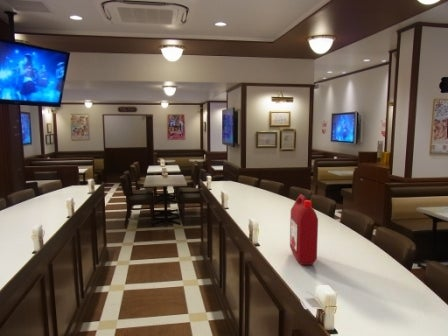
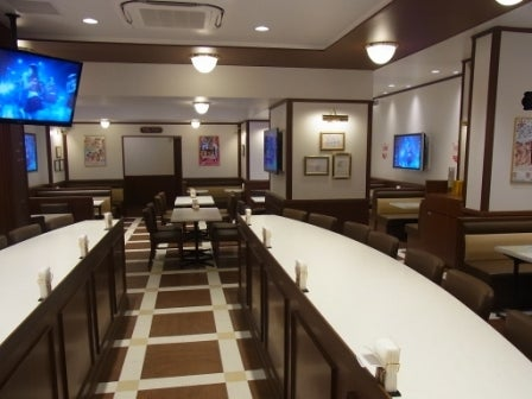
- ketchup jug (303, 228)
